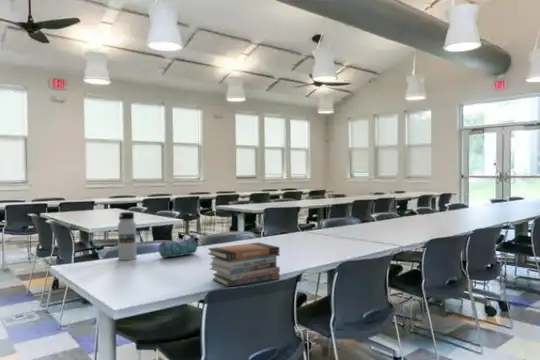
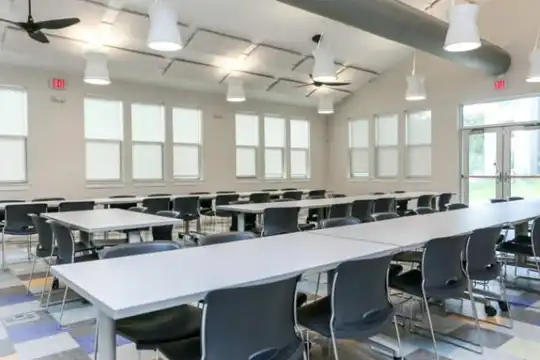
- pencil case (178, 247)
- water bottle (127, 235)
- book stack (244, 263)
